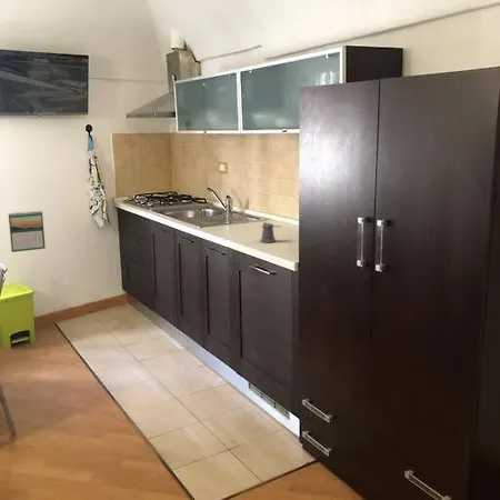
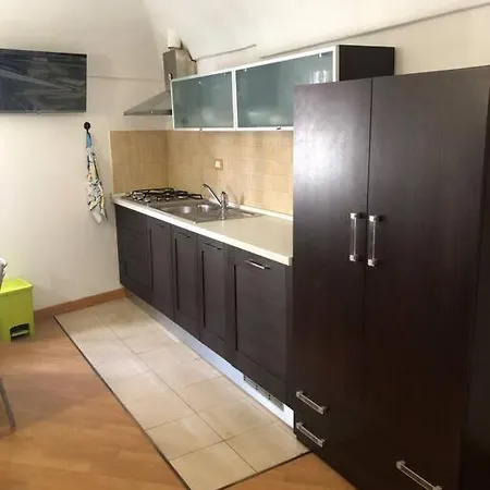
- pepper shaker (269, 231)
- calendar (27, 230)
